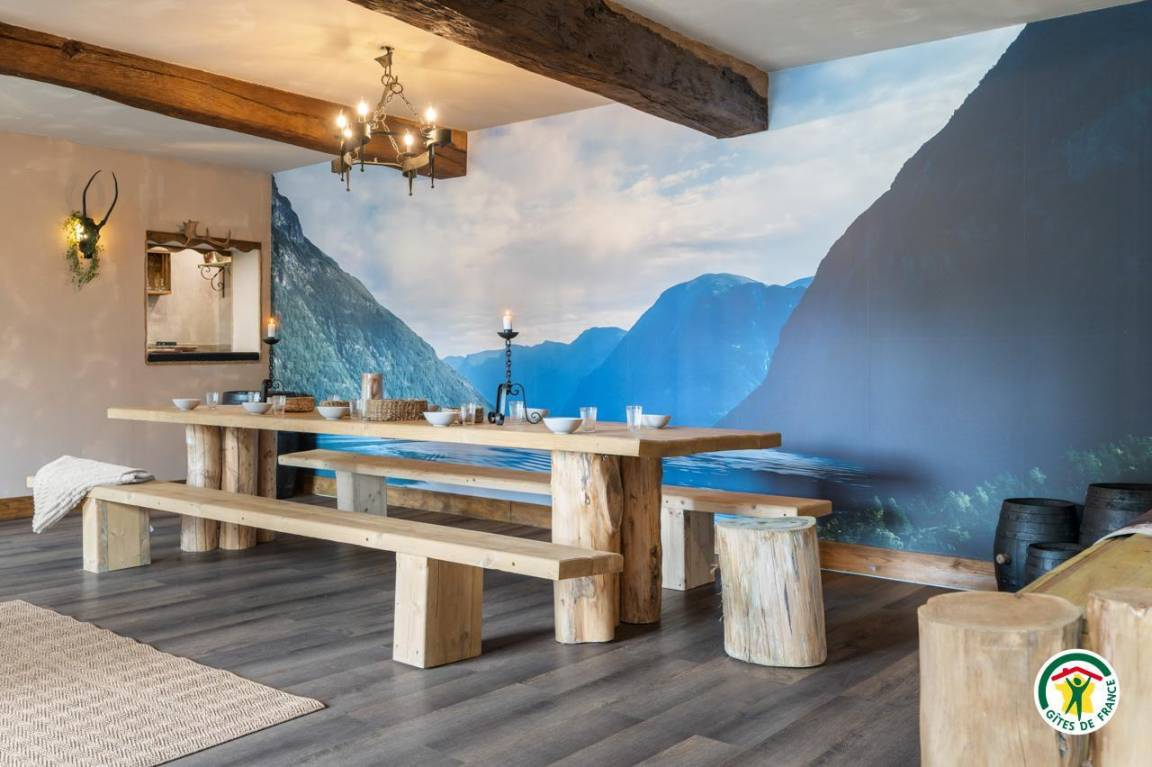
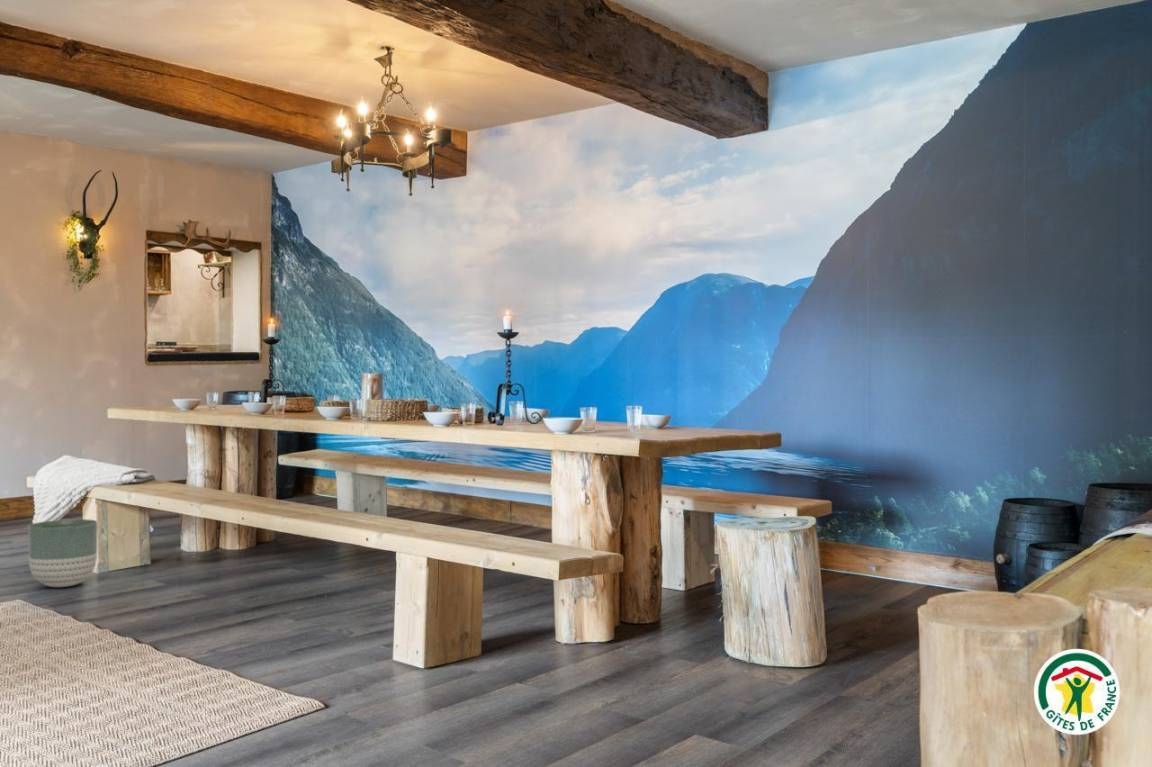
+ planter (63, 554)
